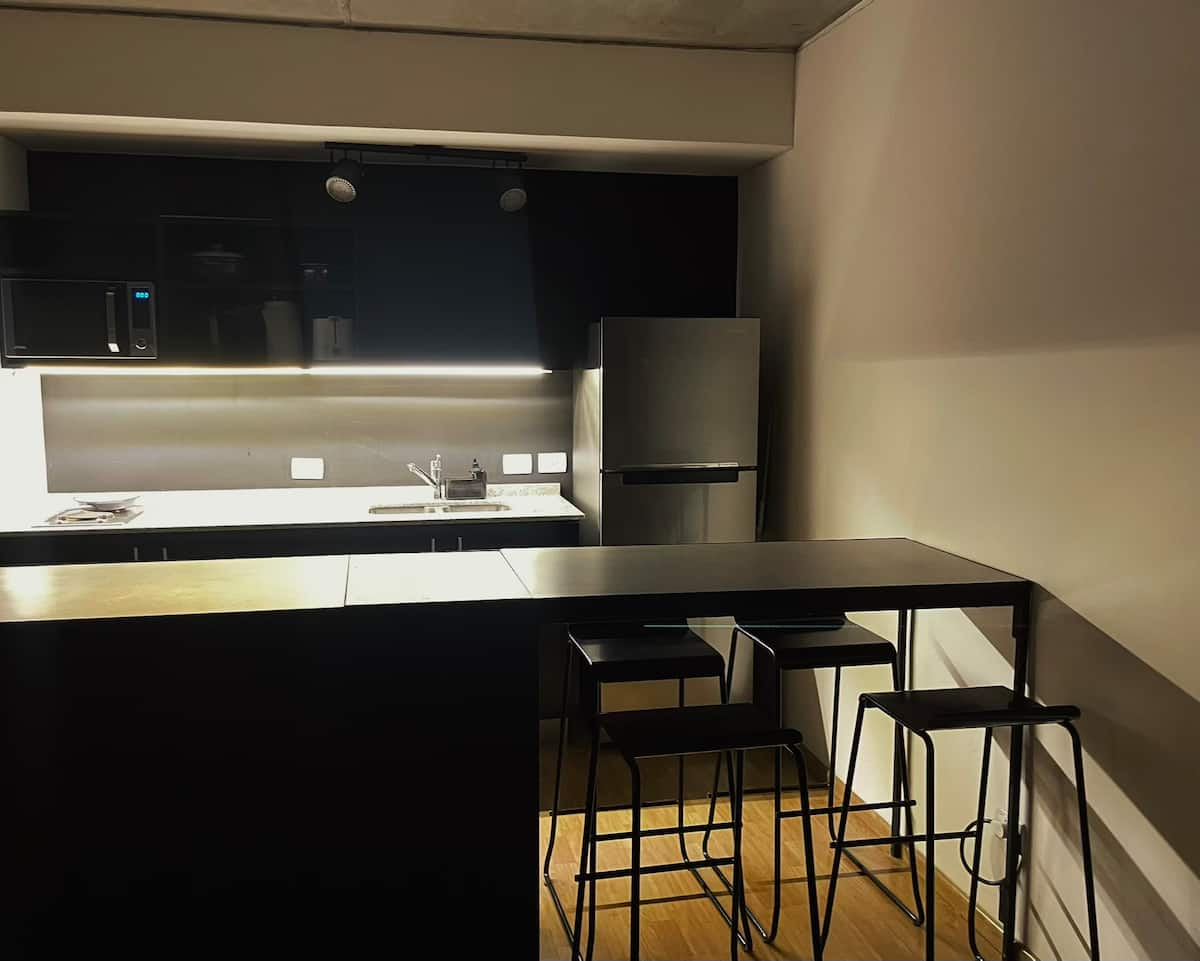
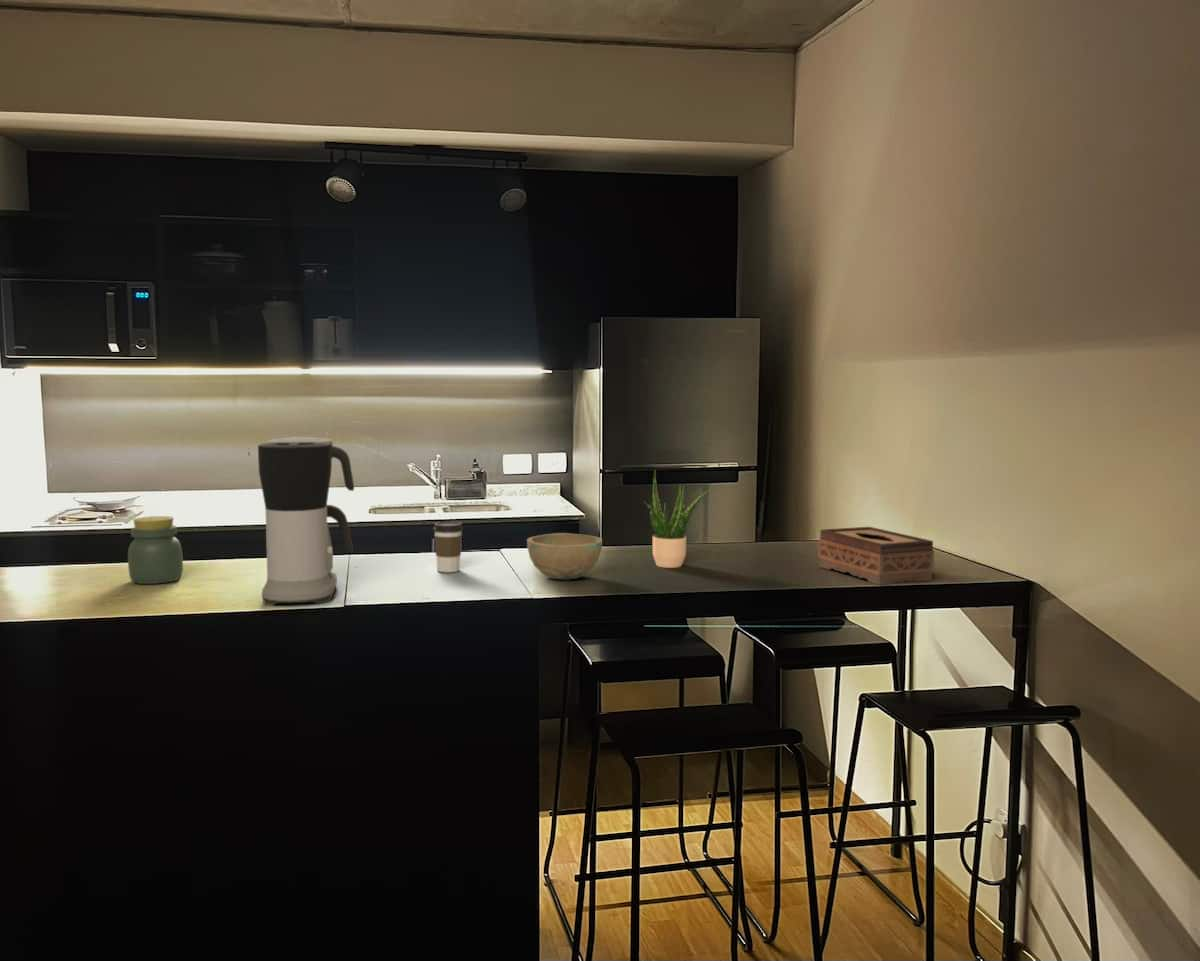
+ bowl (564, 559)
+ coffee maker (308, 517)
+ jar (155, 549)
+ tissue box (874, 554)
+ coffee cup (448, 546)
+ potted plant (671, 519)
